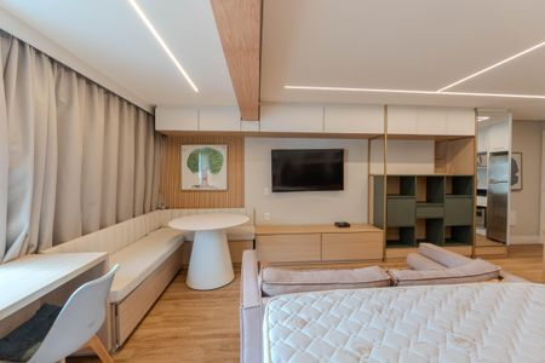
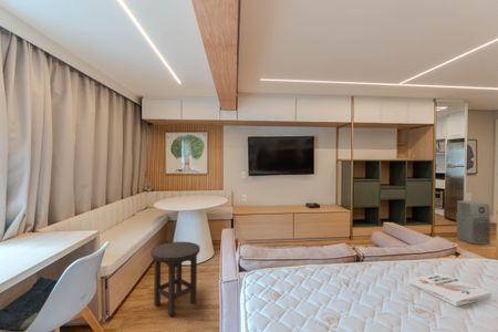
+ air purifier (471, 221)
+ book (447, 287)
+ stool (176, 276)
